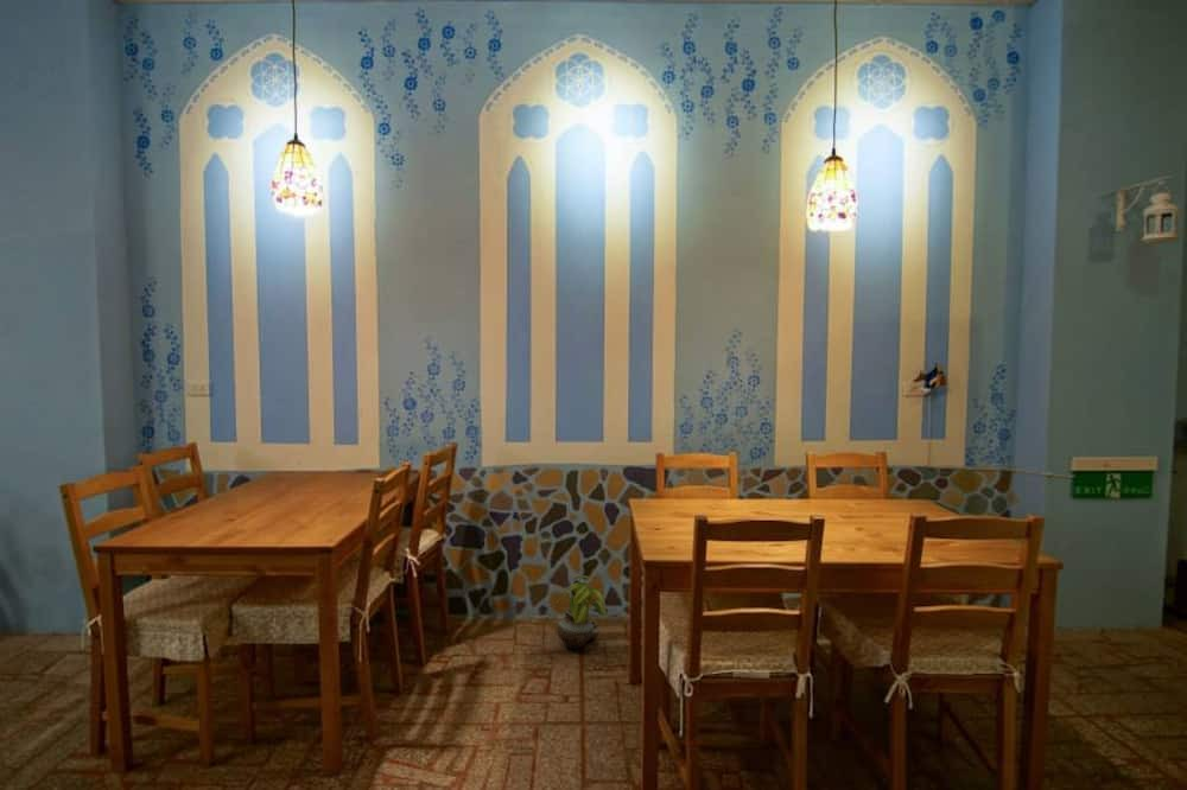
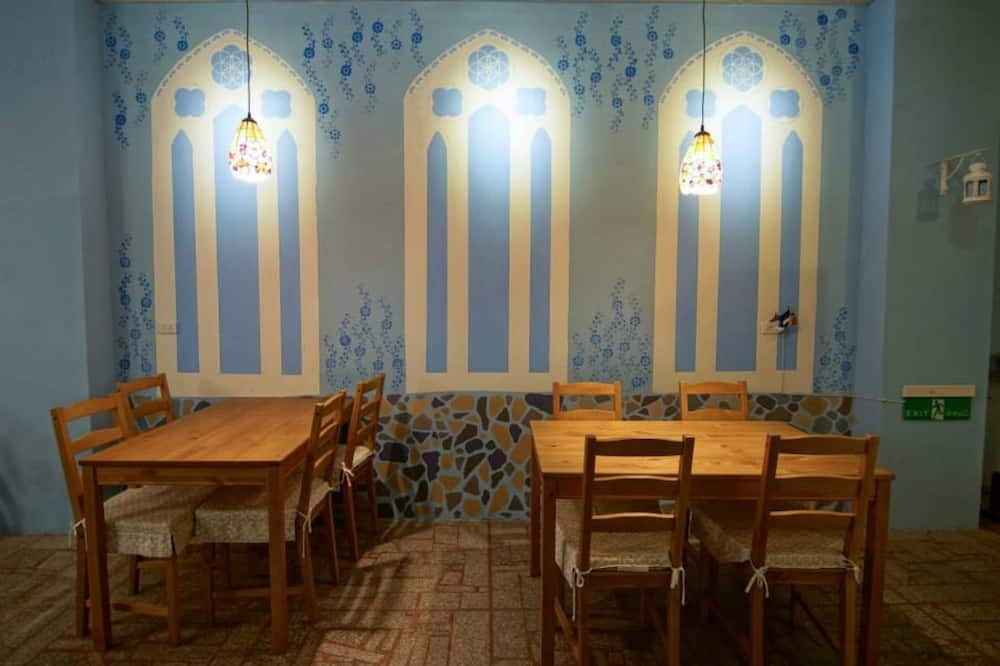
- potted plant (580, 610)
